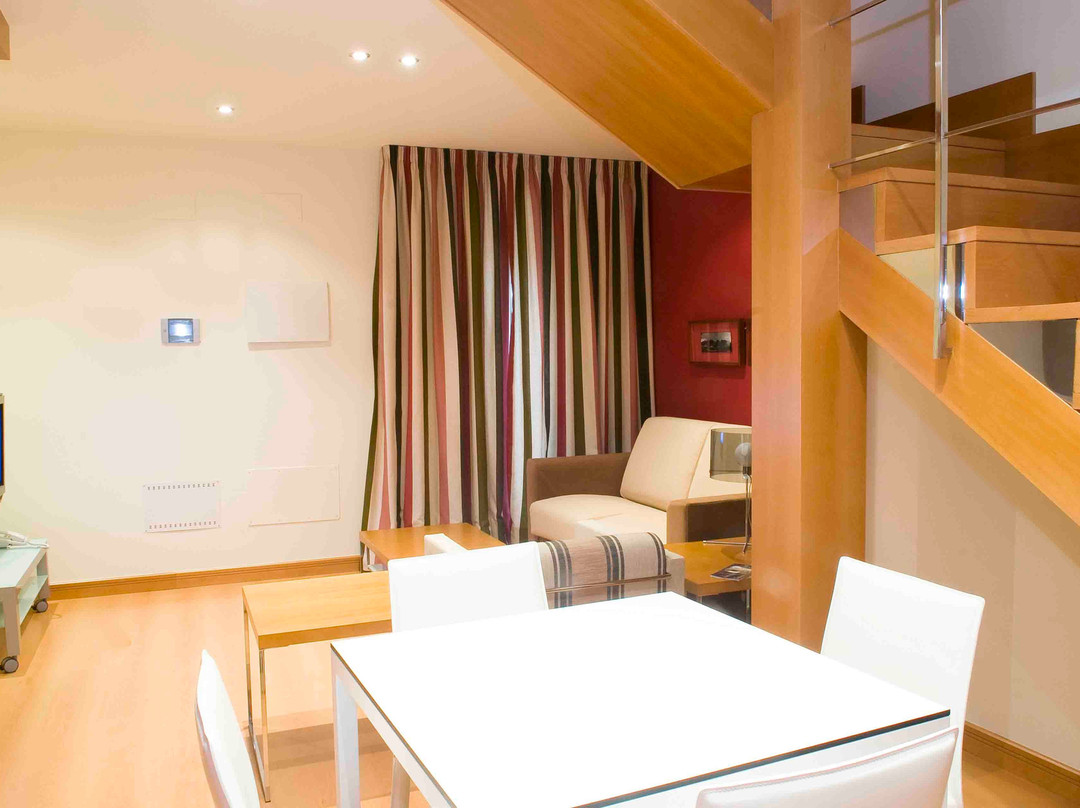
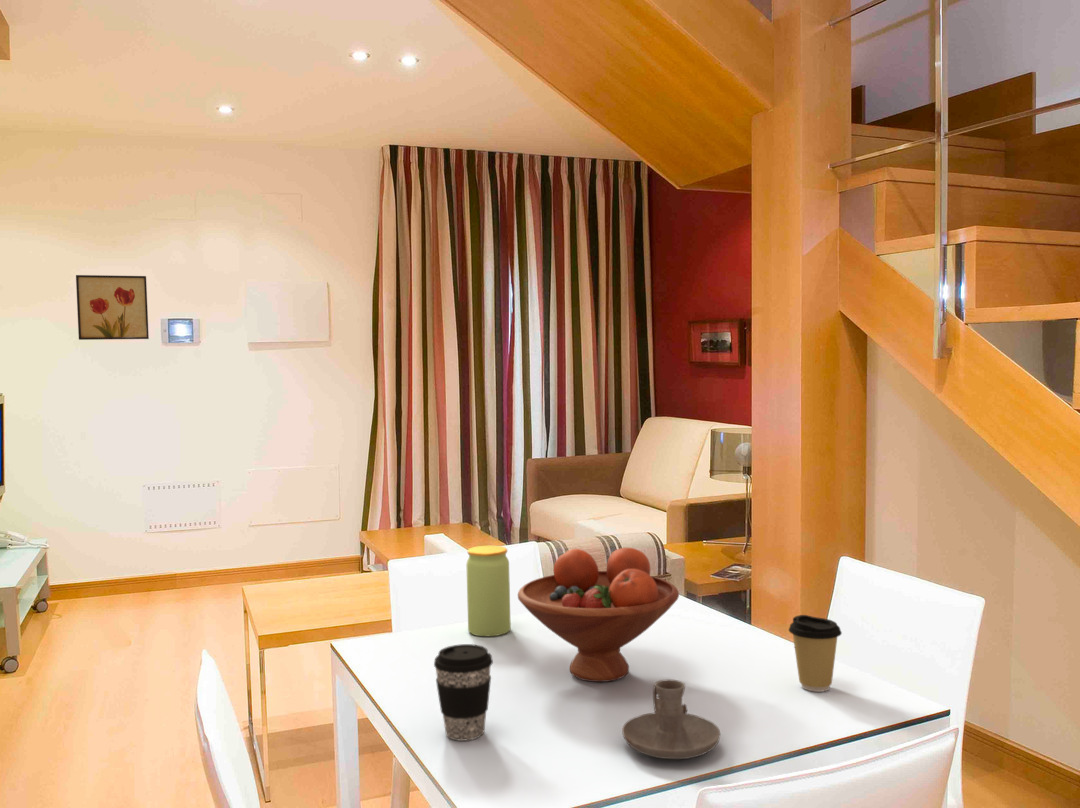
+ wall art (112, 307)
+ candle holder (667, 711)
+ jar (488, 590)
+ fruit bowl (598, 615)
+ coffee cup (815, 653)
+ coffee cup (464, 692)
